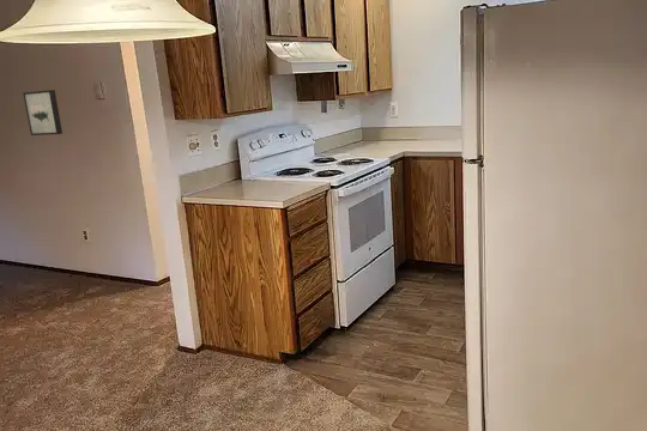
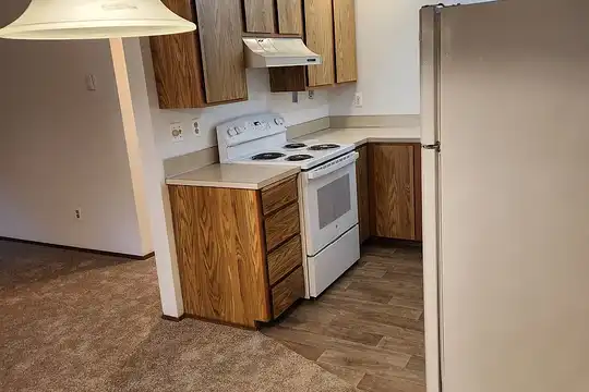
- wall art (42, 113)
